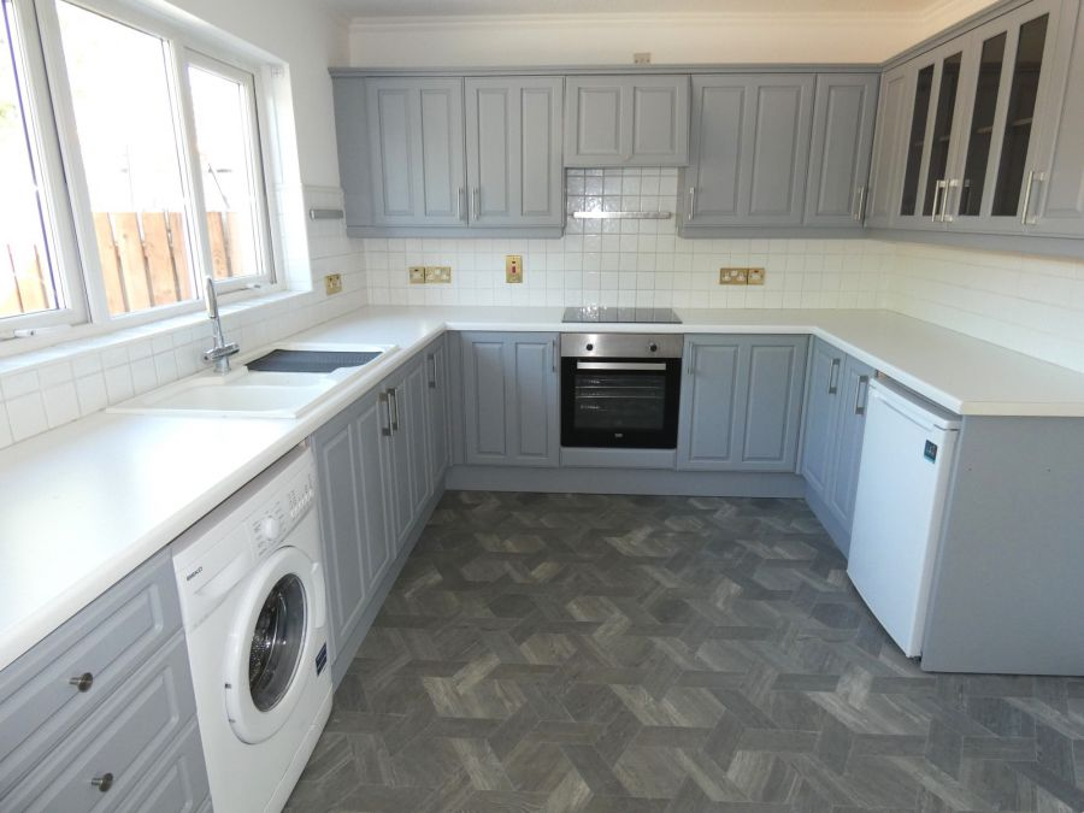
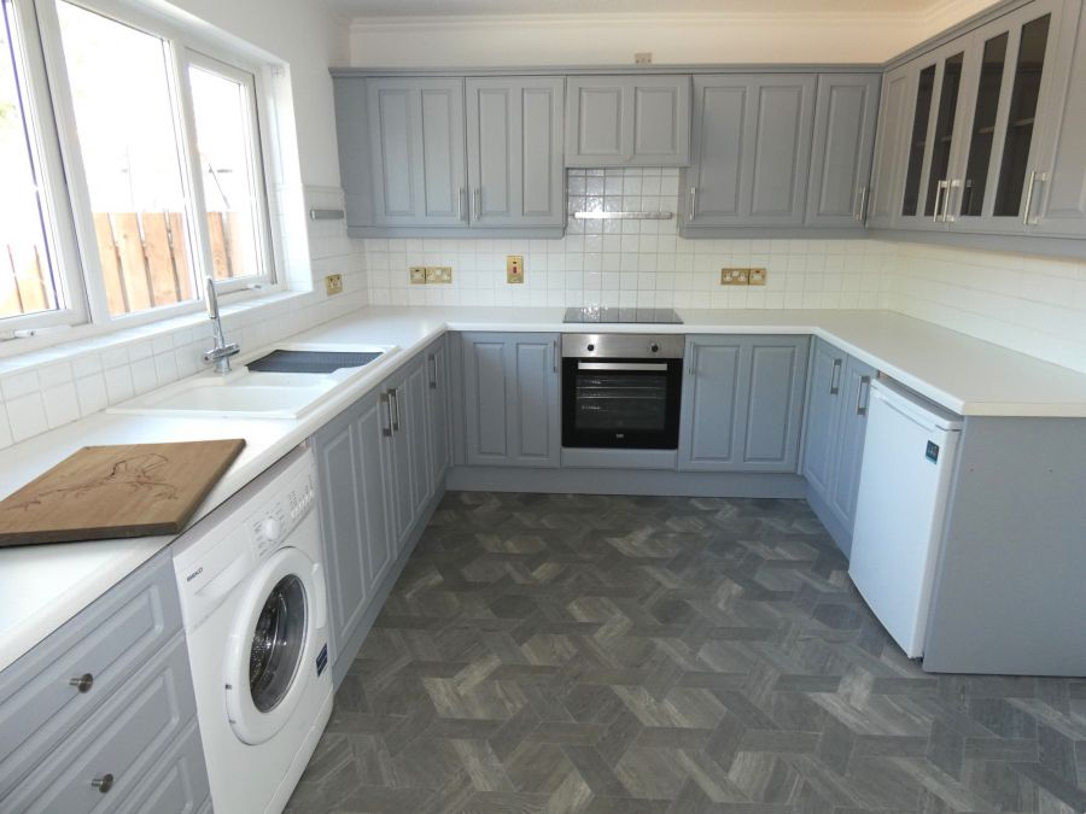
+ cutting board (123, 482)
